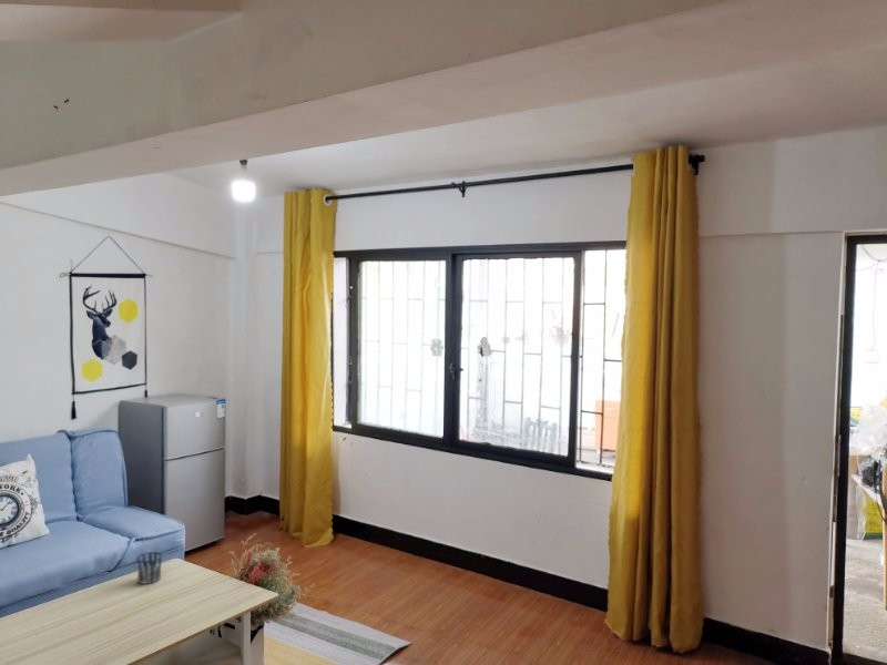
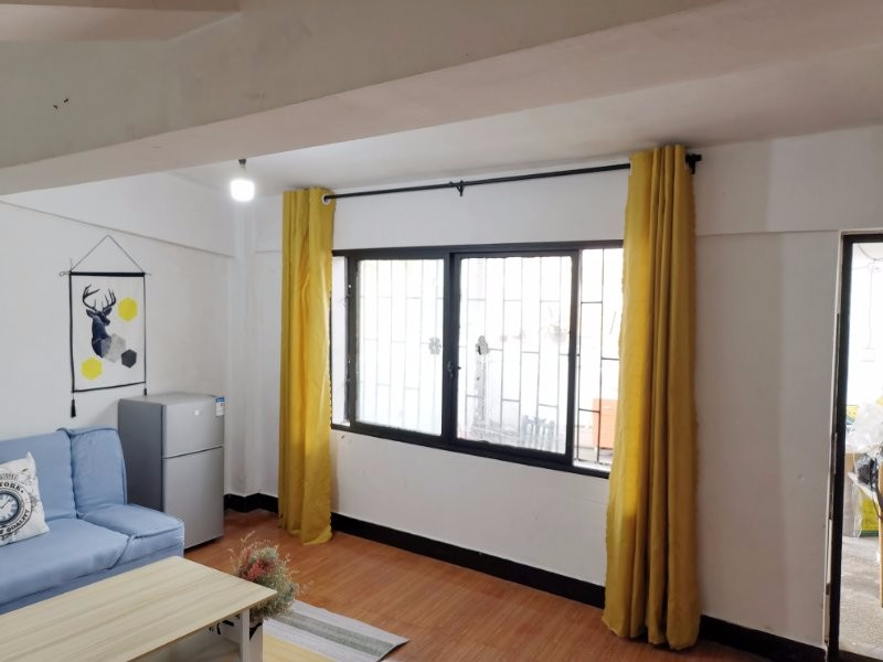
- cup (149, 567)
